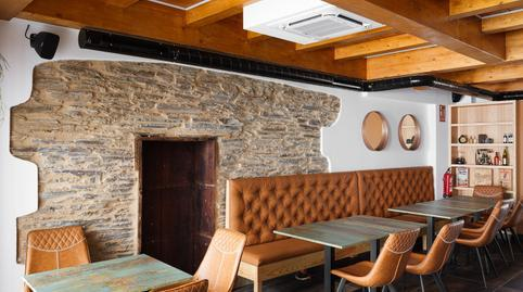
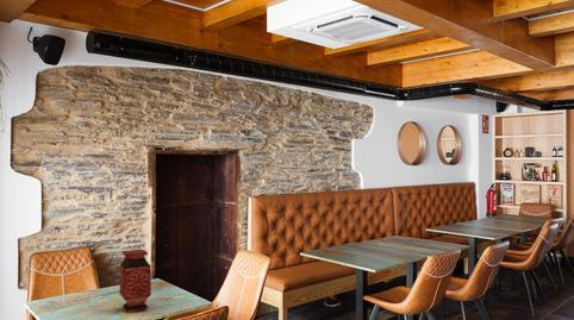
+ vase (135, 280)
